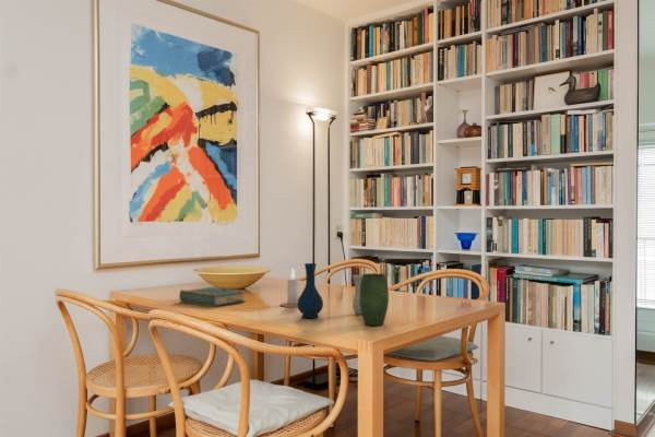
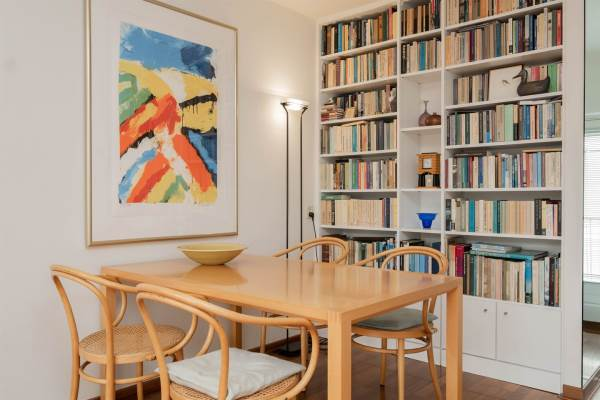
- book (213, 296)
- vase (355, 291)
- candle (293, 286)
